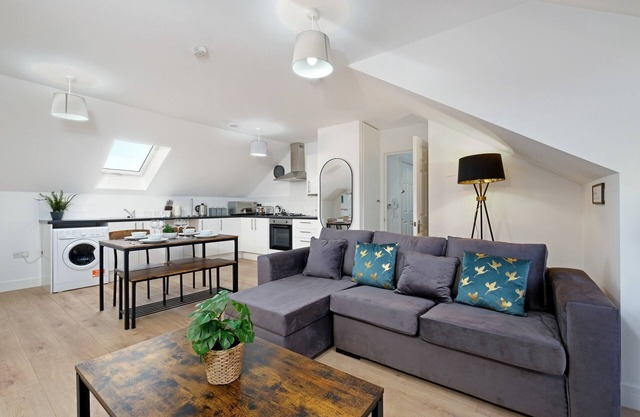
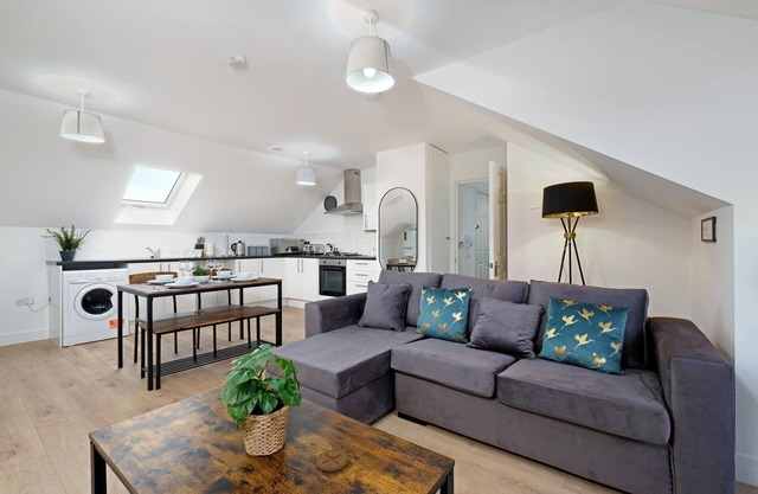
+ coaster (332, 460)
